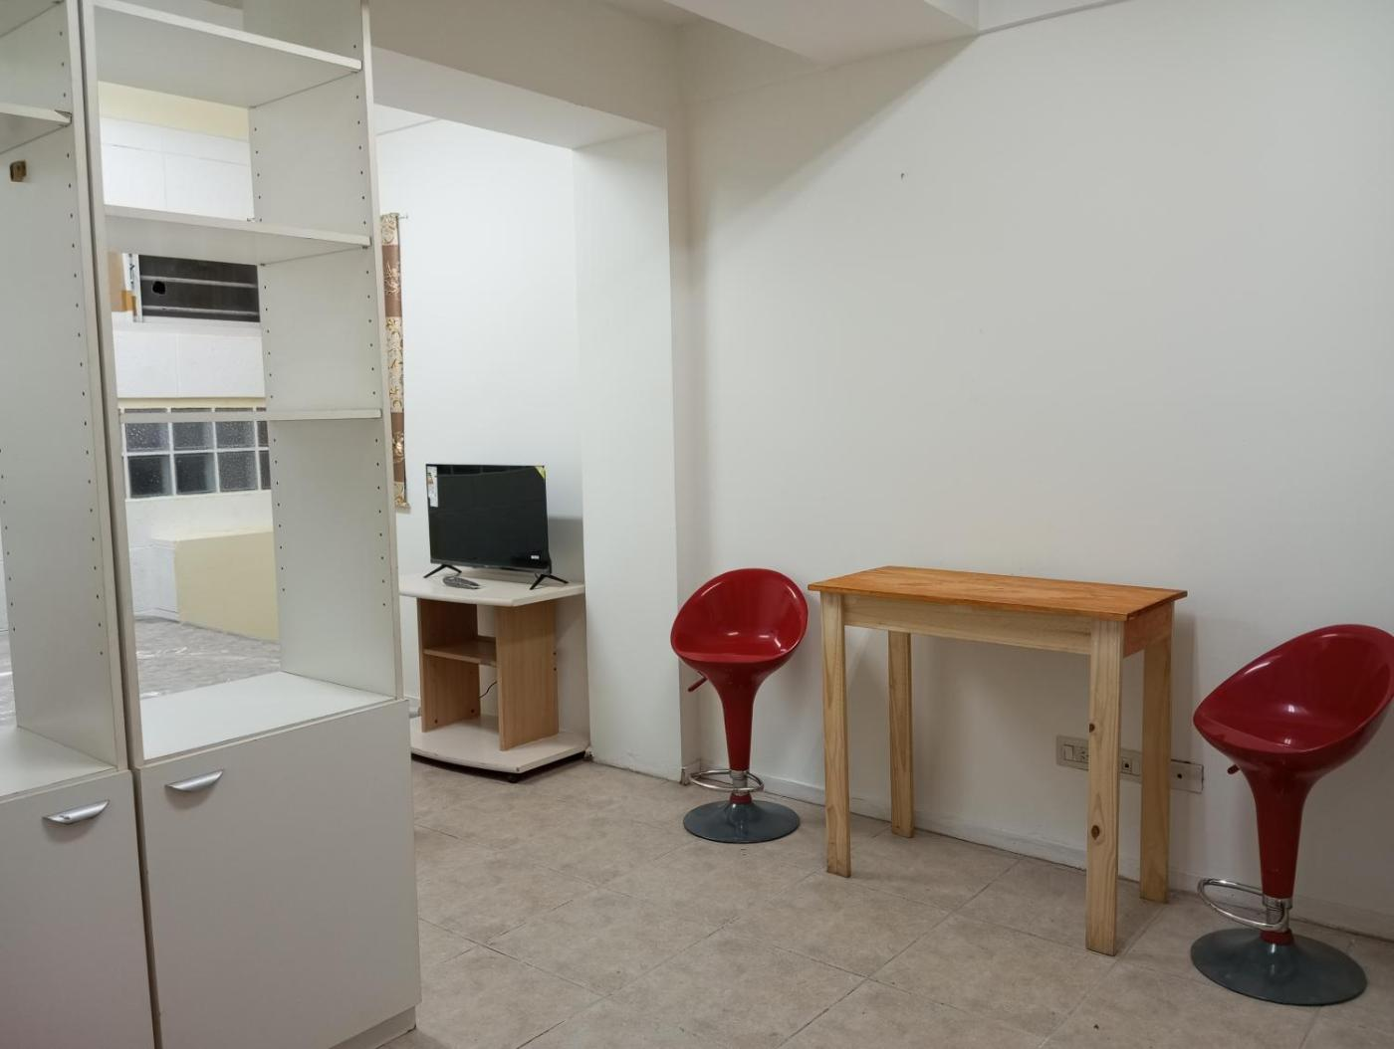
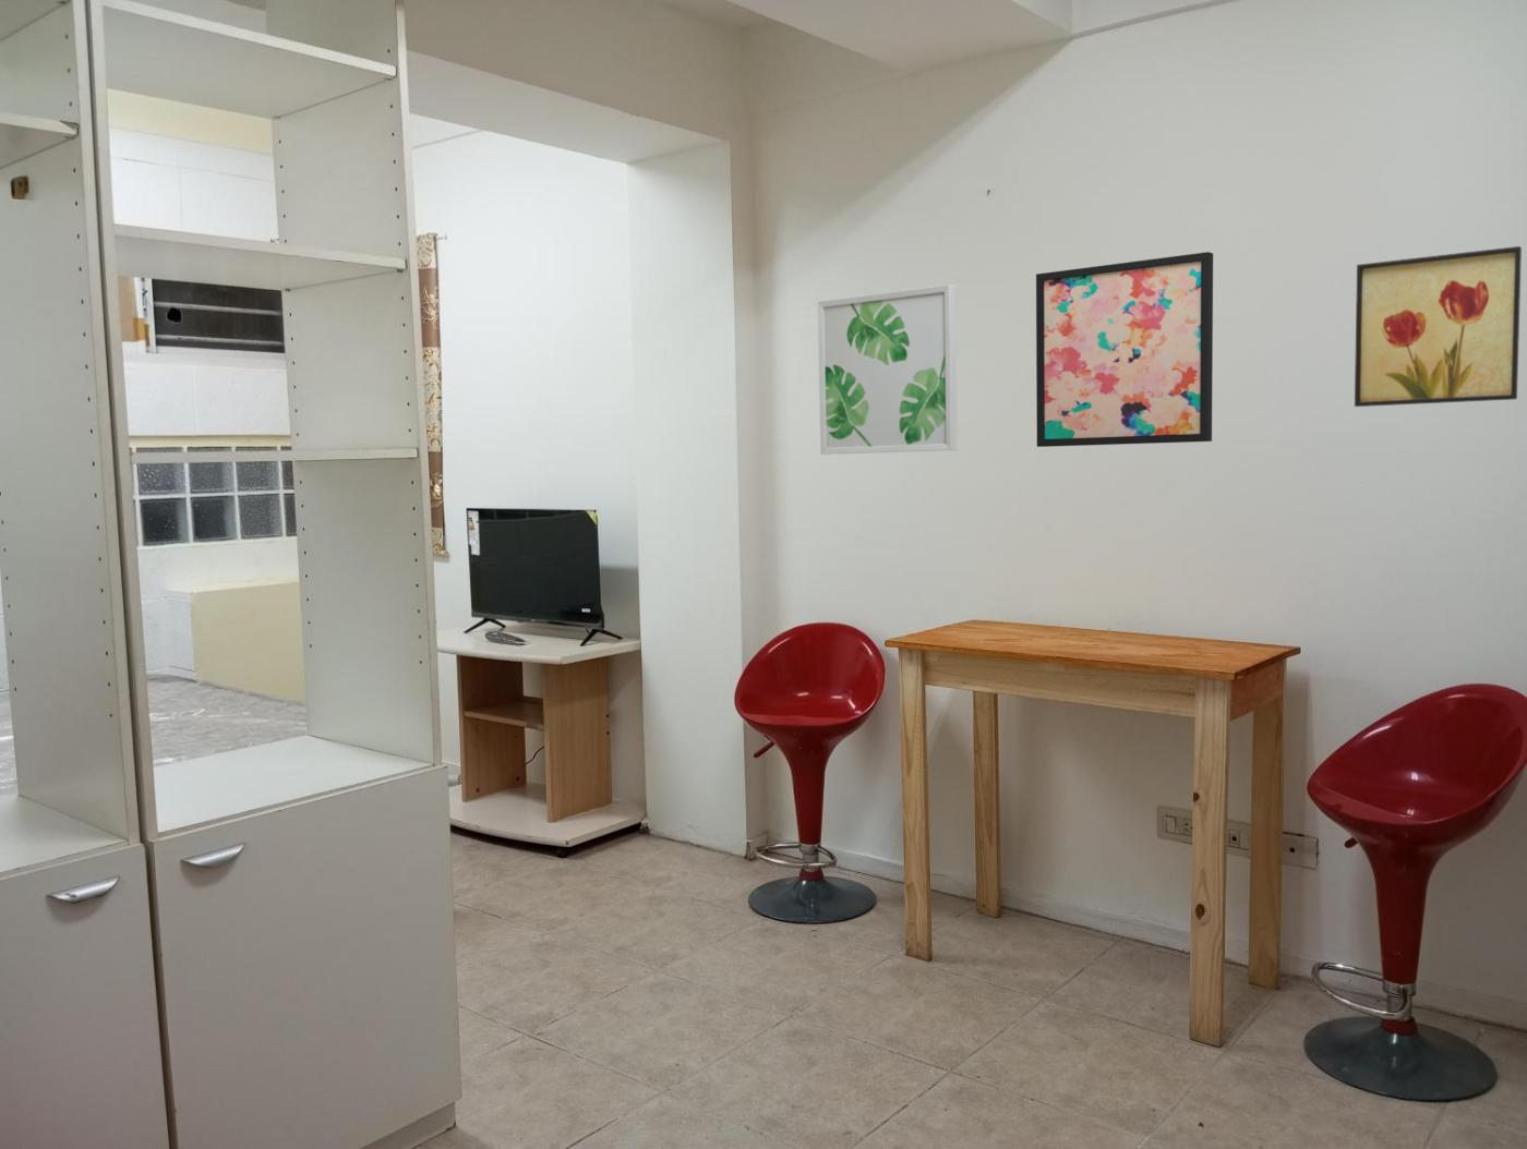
+ wall art (885, 373)
+ wall art (1120, 355)
+ wall art (1434, 329)
